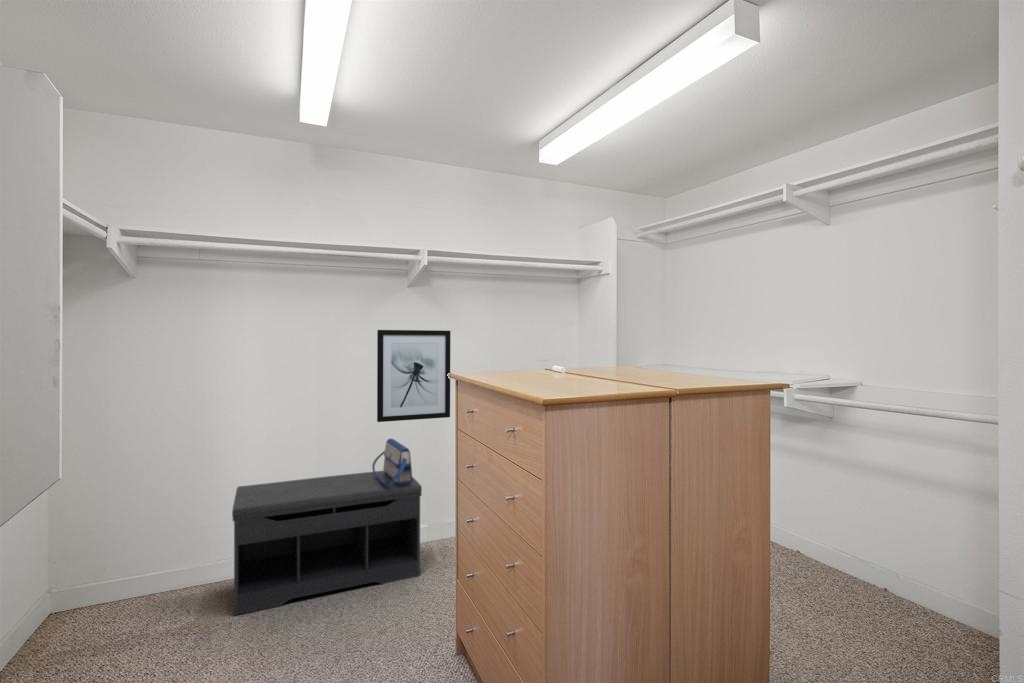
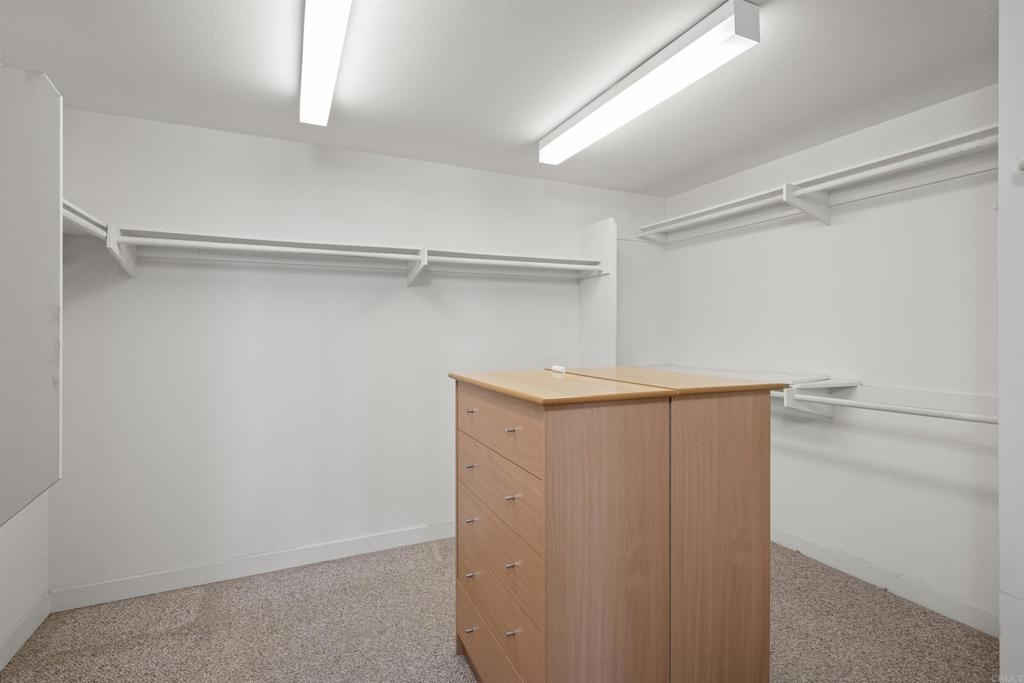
- handbag (391, 461)
- bench (330, 531)
- wall art (414, 374)
